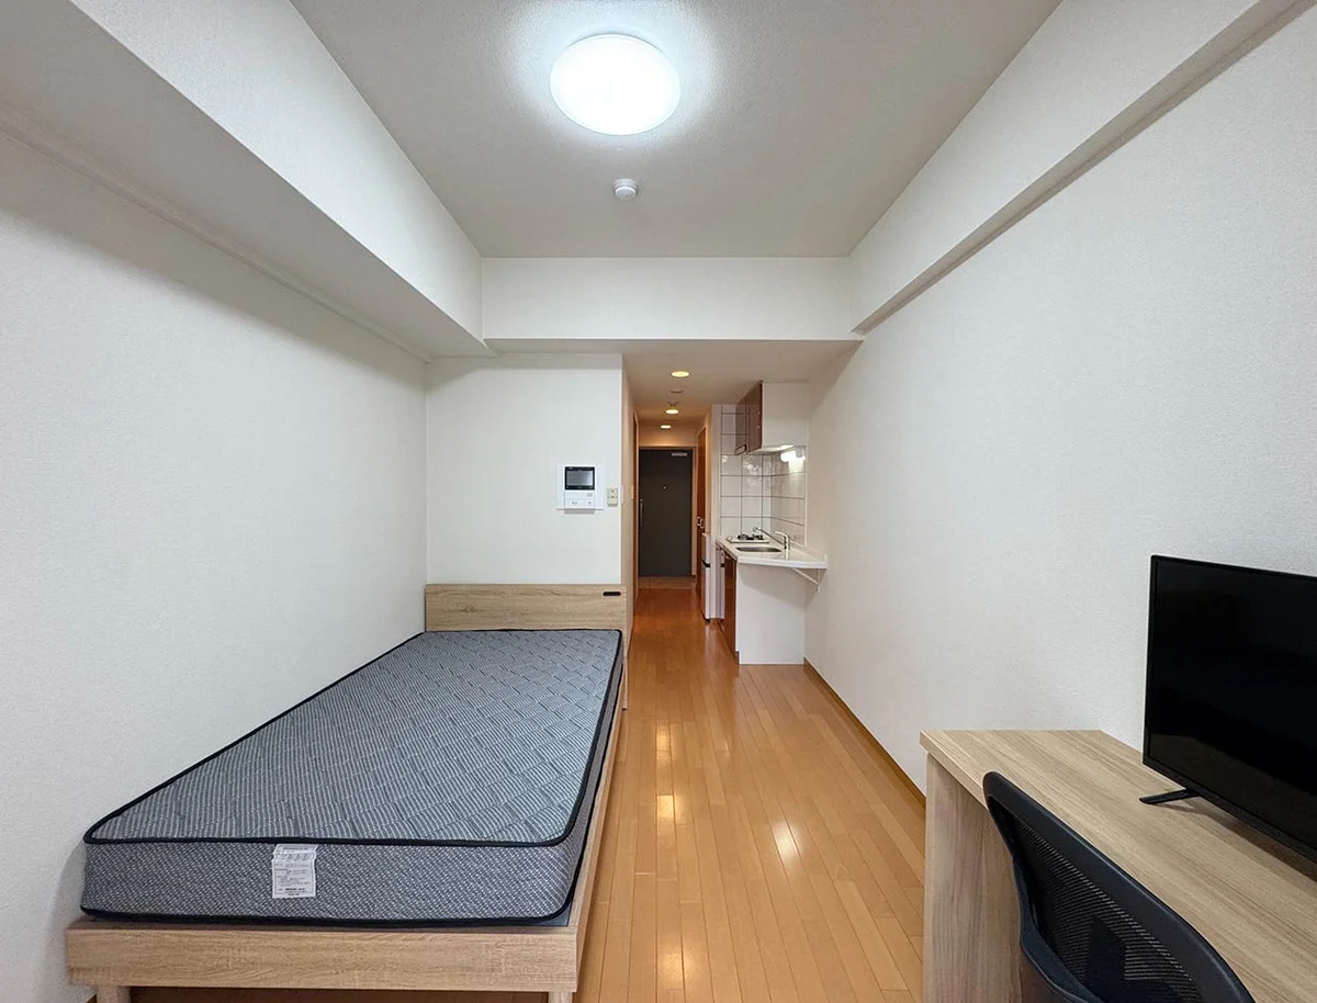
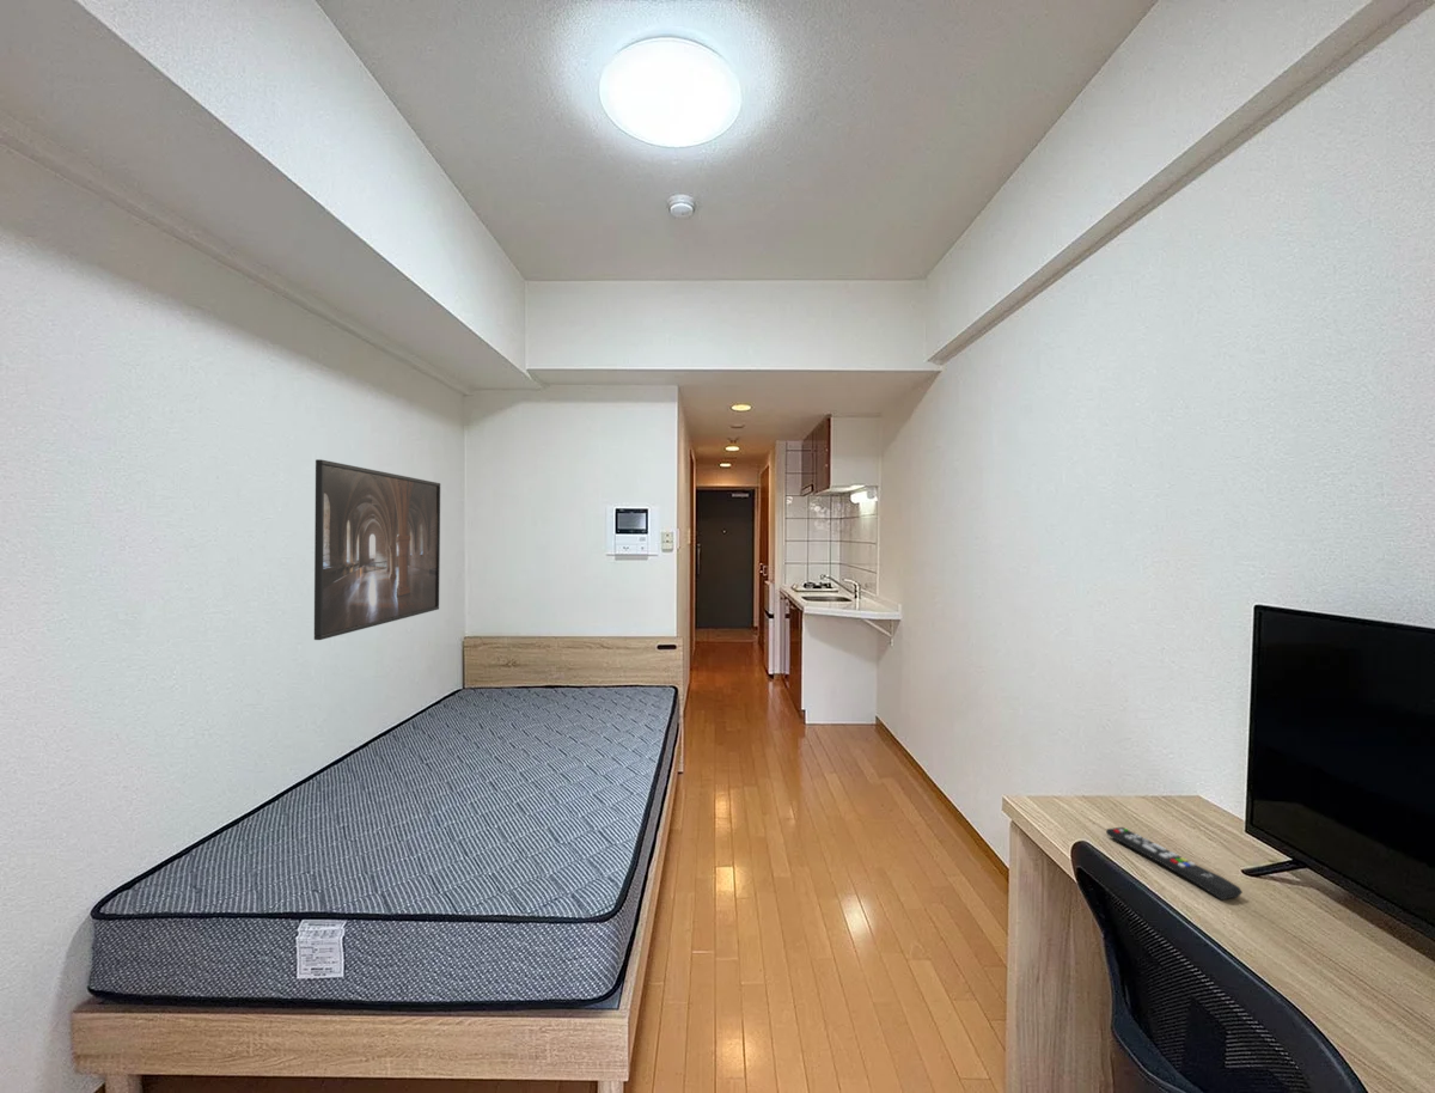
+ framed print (387, 548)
+ remote control (1167, 859)
